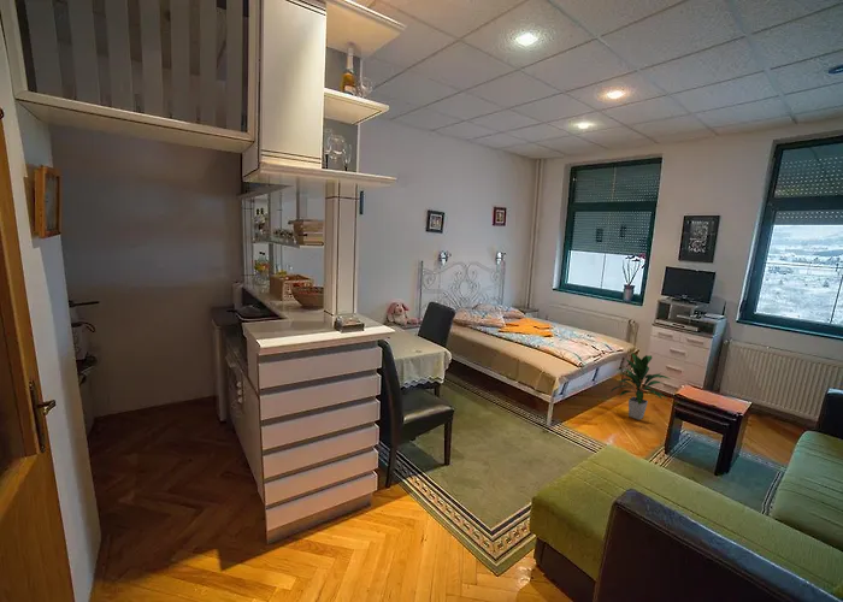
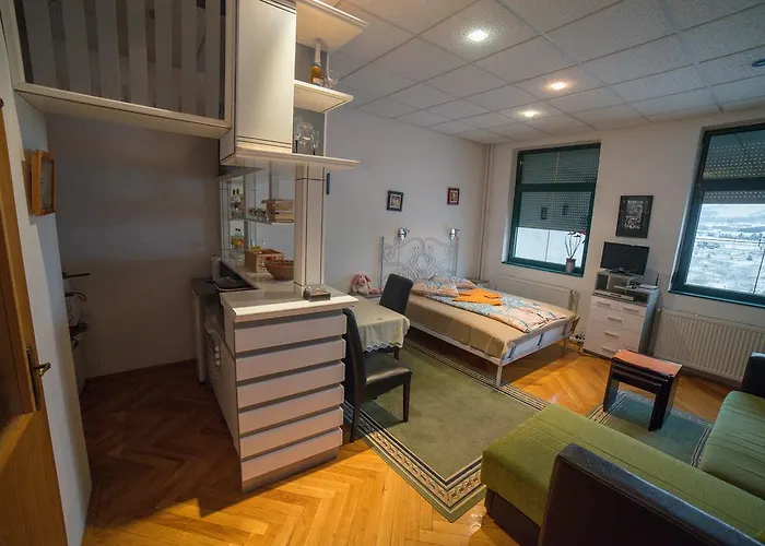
- indoor plant (638, 384)
